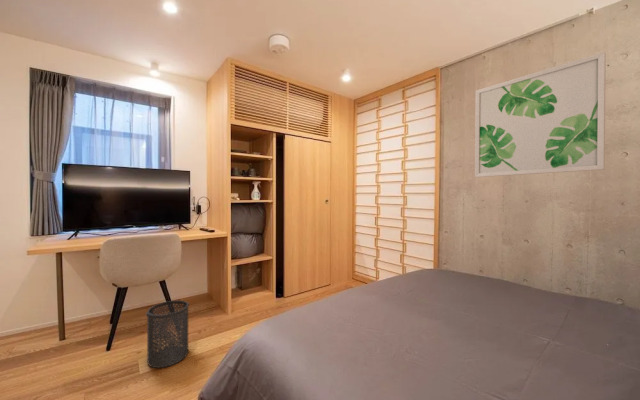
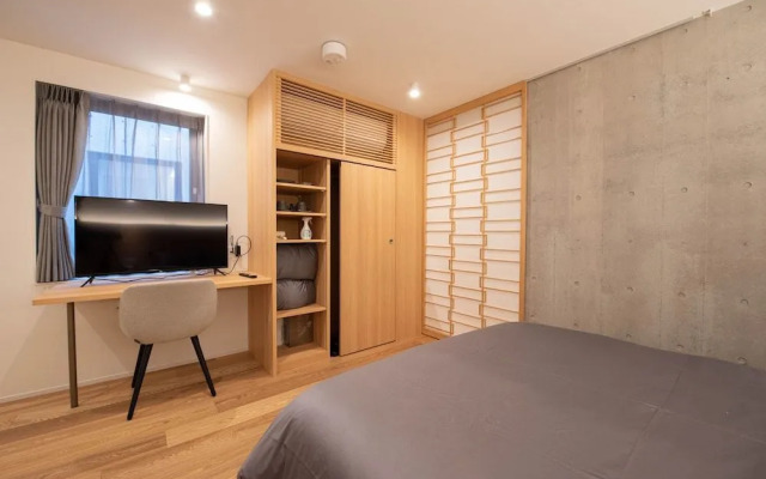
- wall art (530, 124)
- trash can (168, 332)
